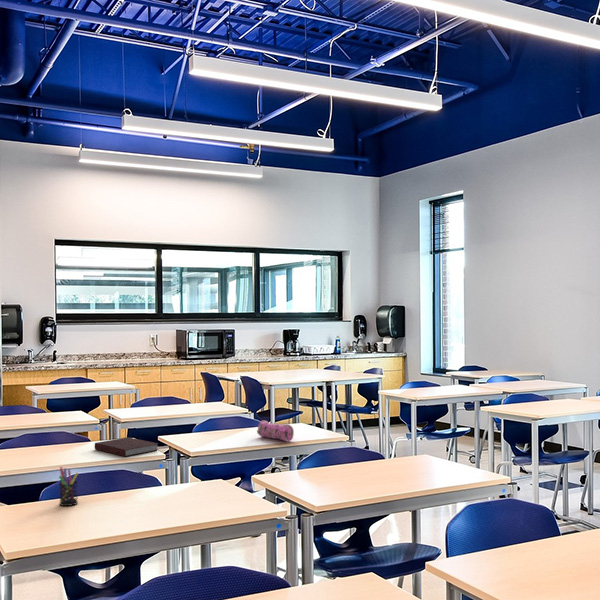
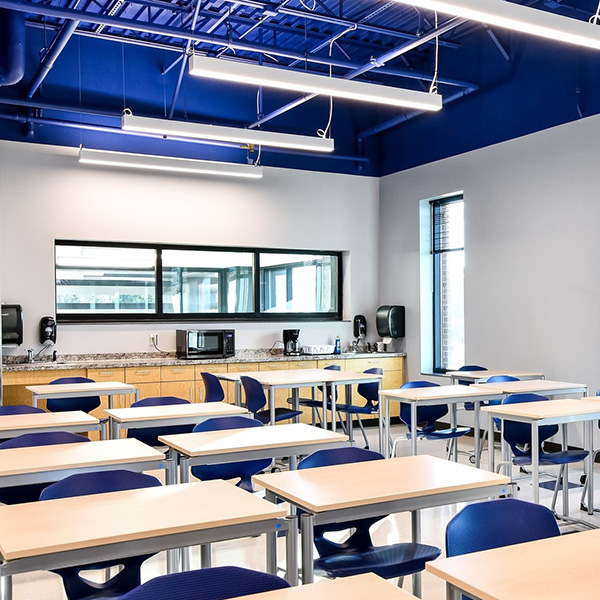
- notebook (126, 446)
- pen holder (66, 485)
- pencil case (275, 430)
